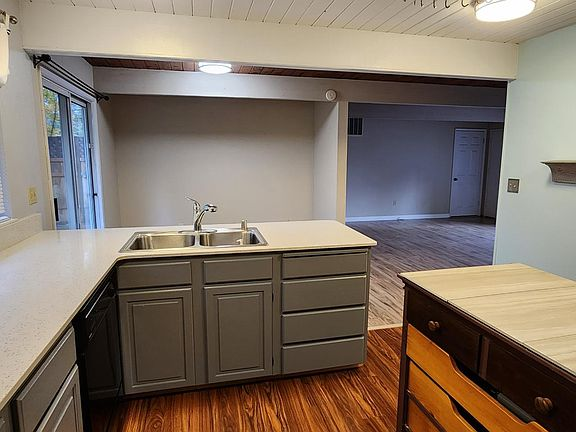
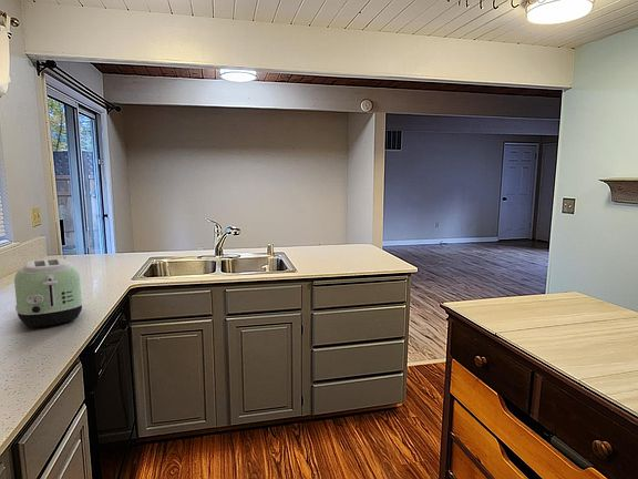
+ toaster (49, 291)
